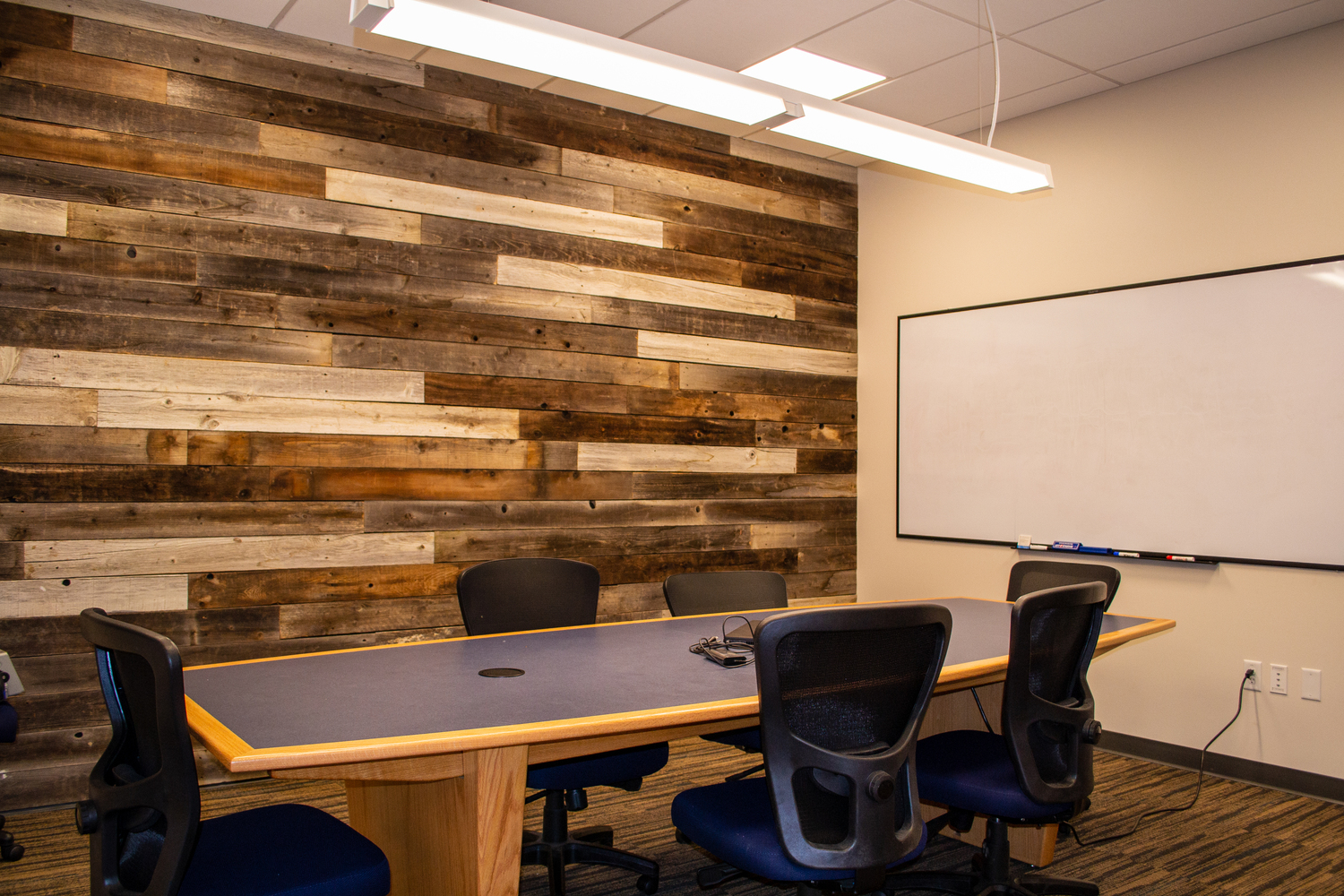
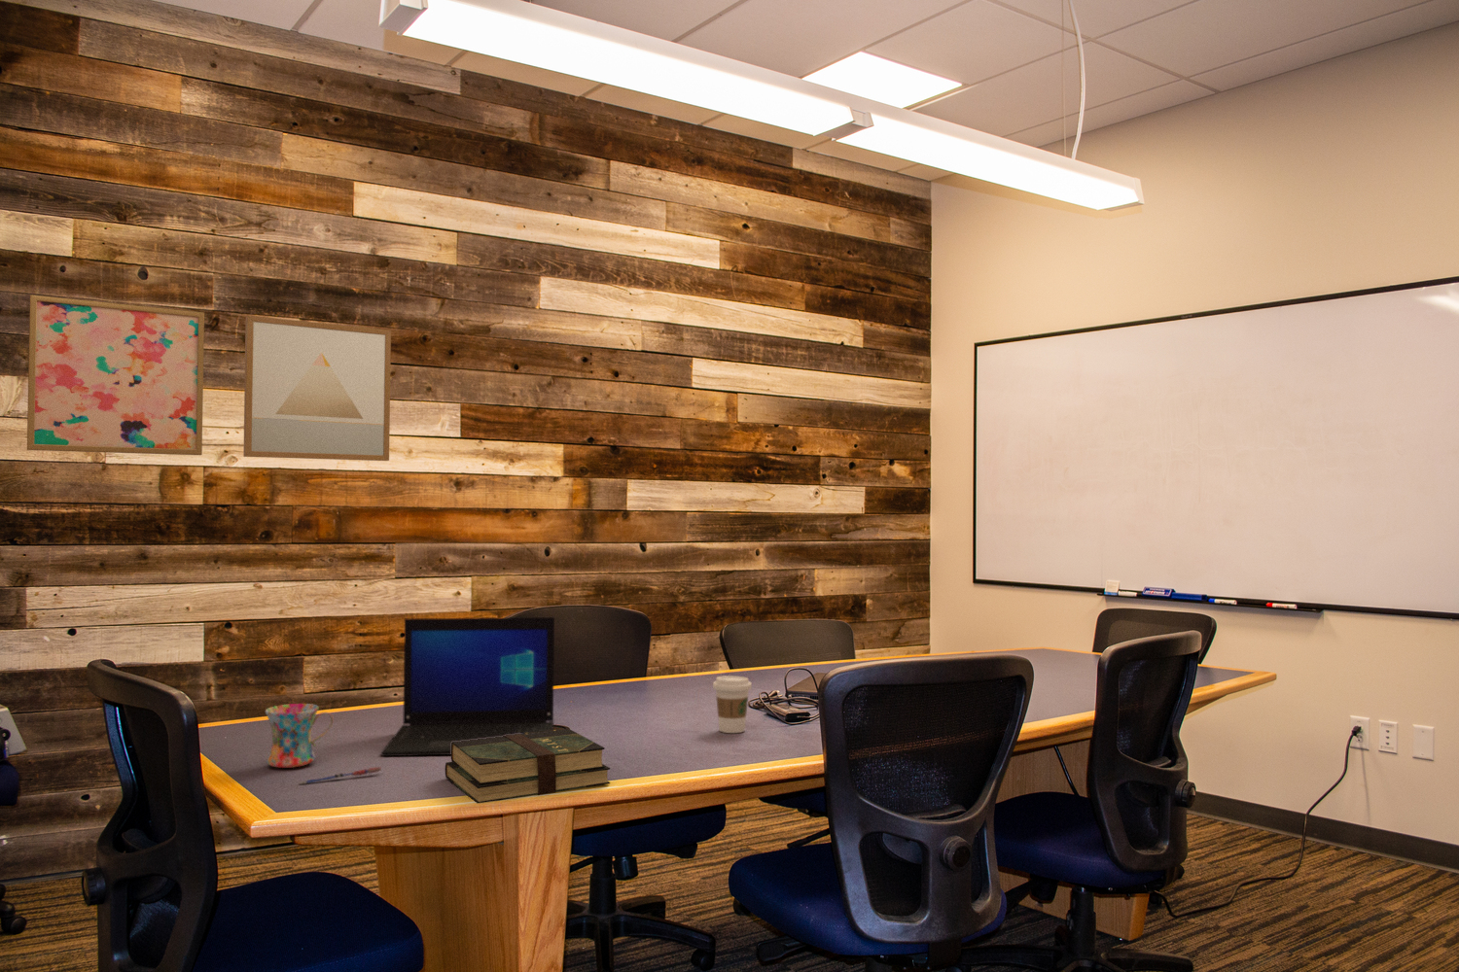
+ wall art (118, 379)
+ laptop (473, 682)
+ coffee cup (732, 704)
+ wall art (319, 391)
+ mug (299, 734)
+ book (526, 762)
+ pen (341, 775)
